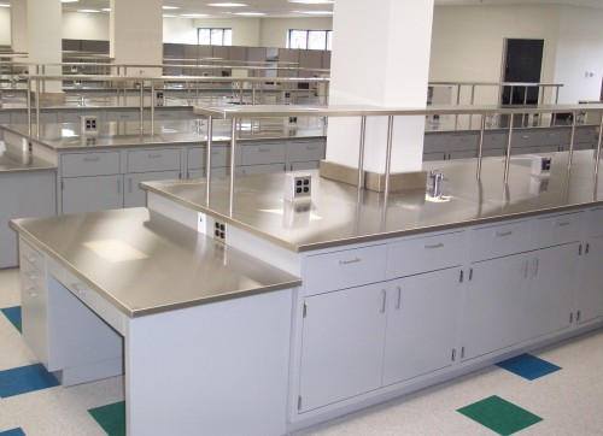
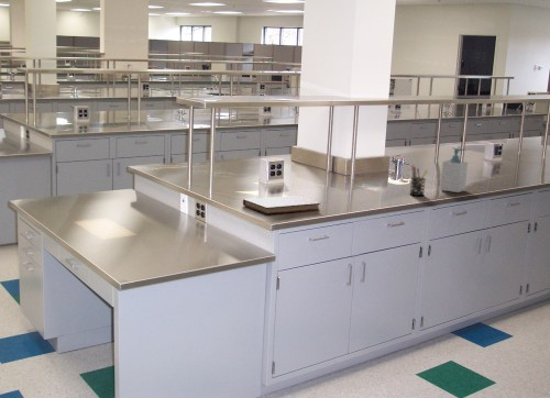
+ diary (280, 203)
+ pen holder (416, 180)
+ soap bottle (454, 168)
